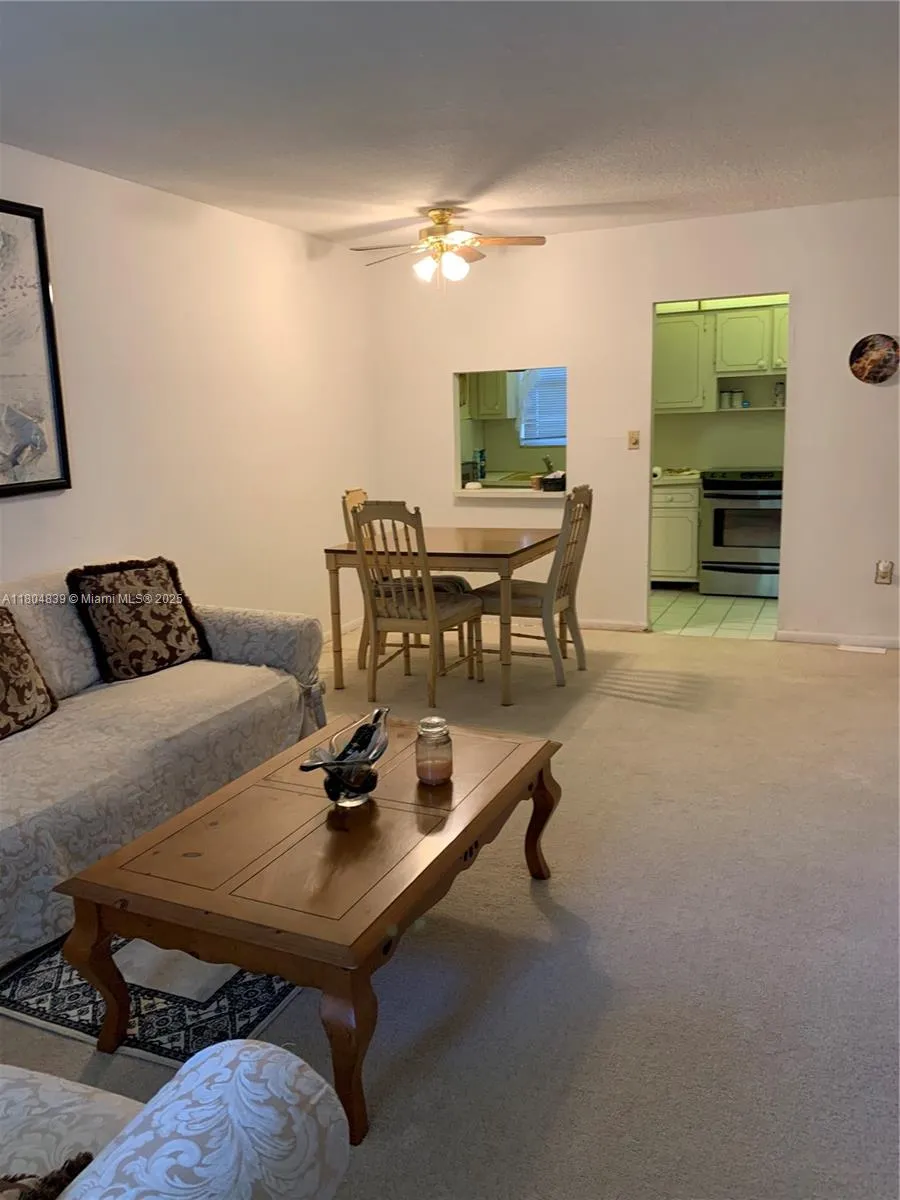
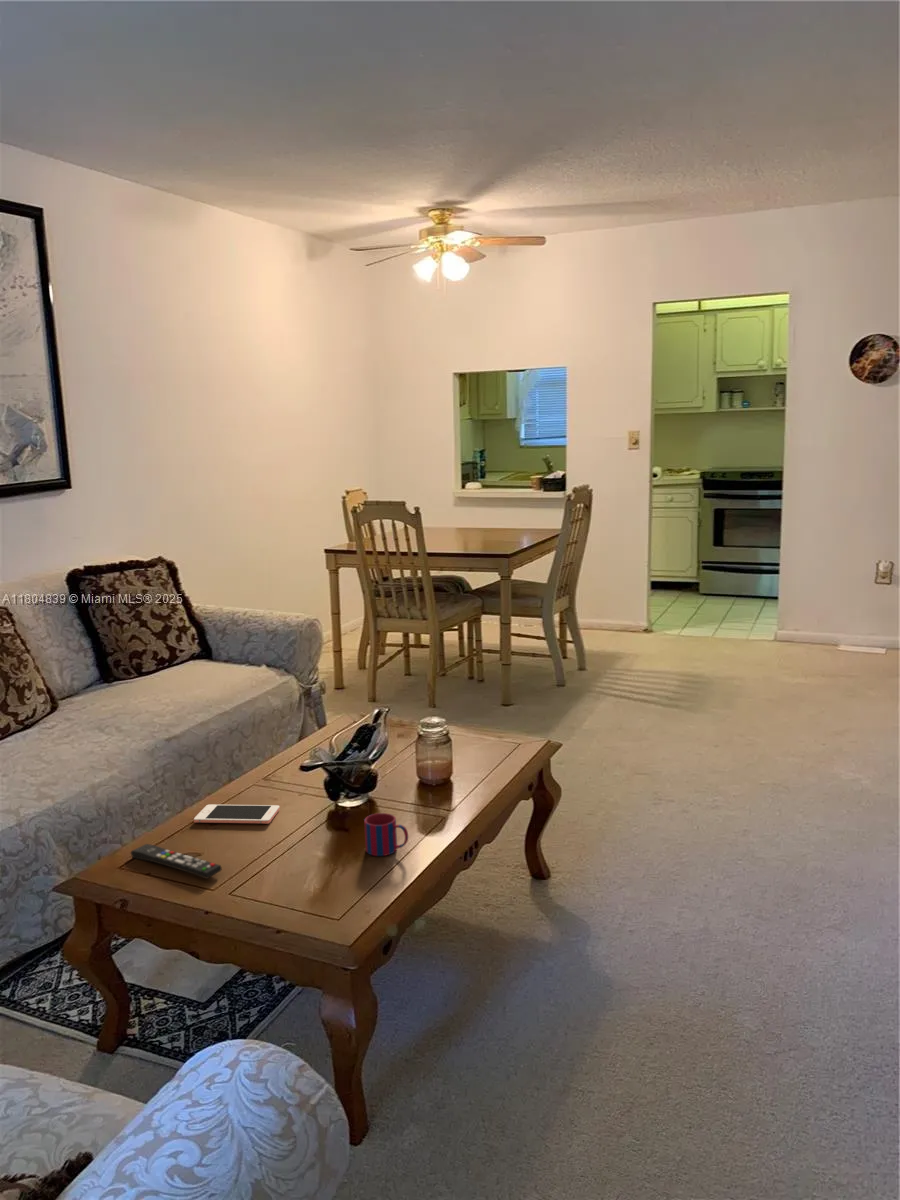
+ cell phone (237, 813)
+ mug (386, 836)
+ remote control (175, 860)
